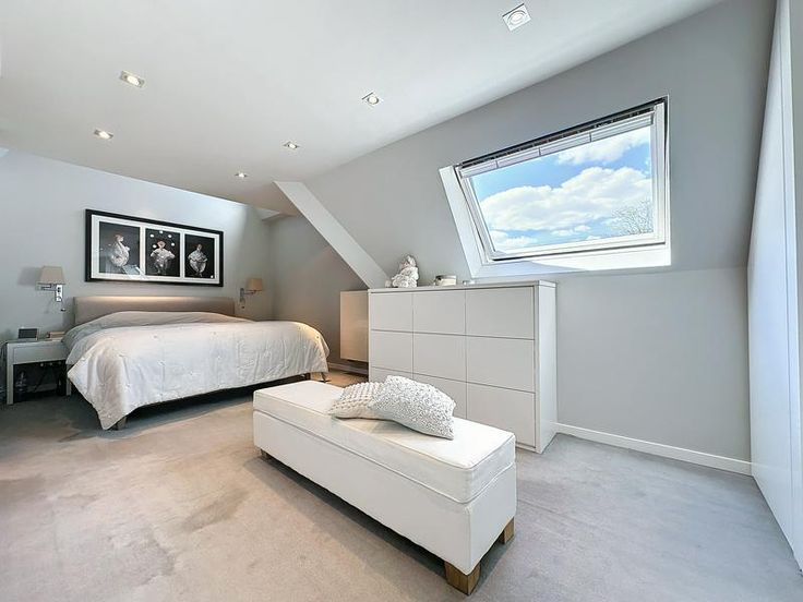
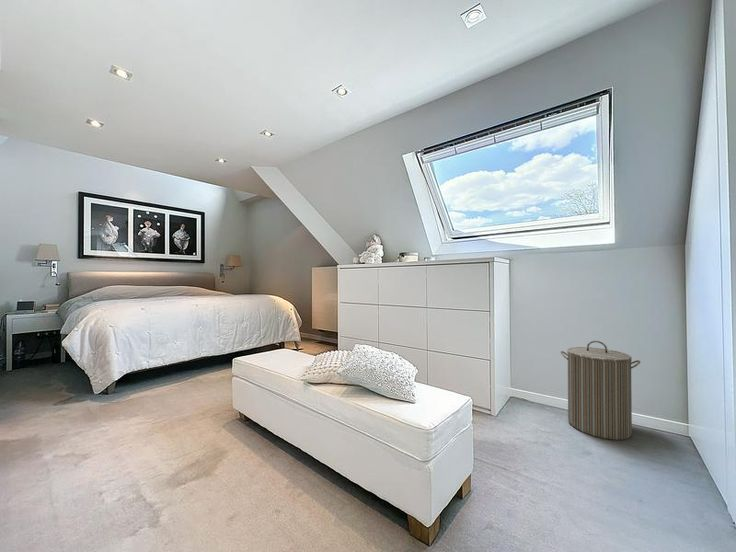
+ laundry hamper (598, 383)
